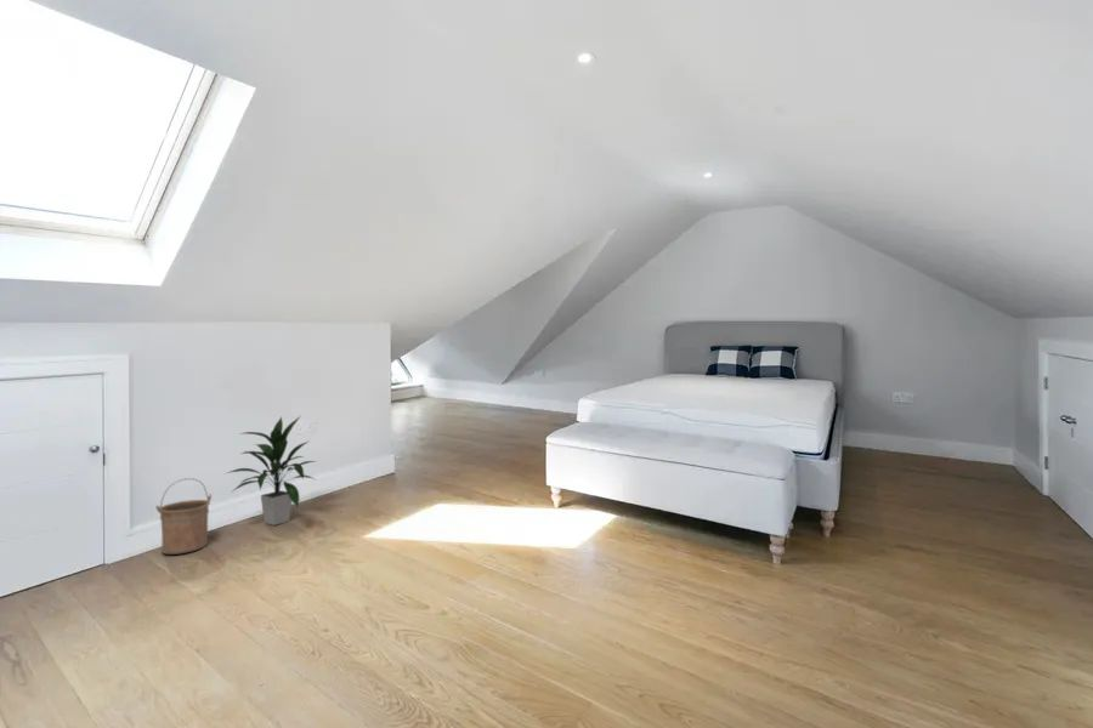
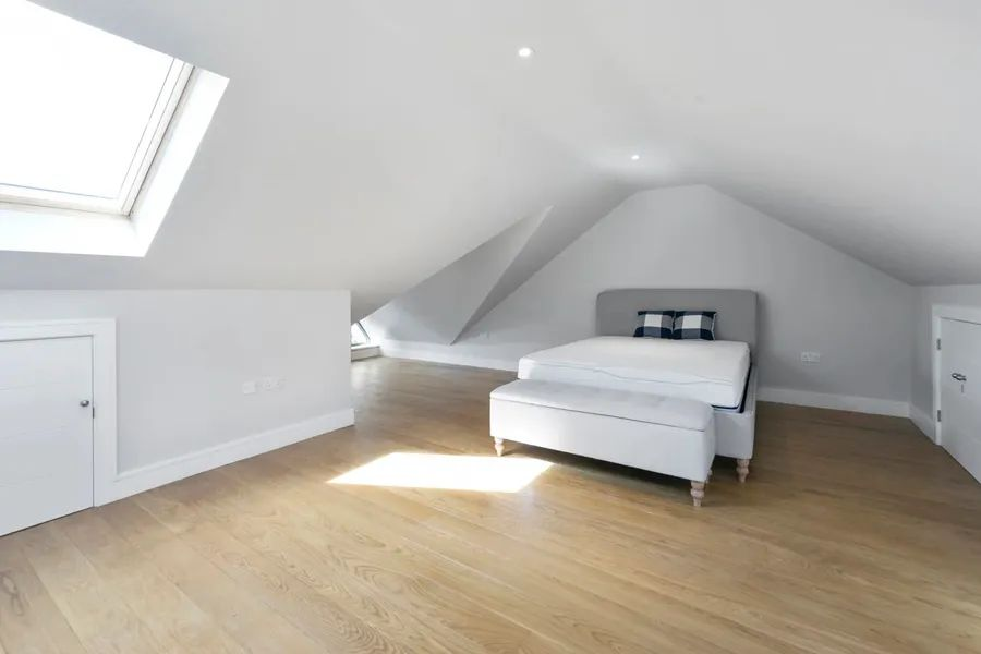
- bucket (185, 512)
- indoor plant (276, 470)
